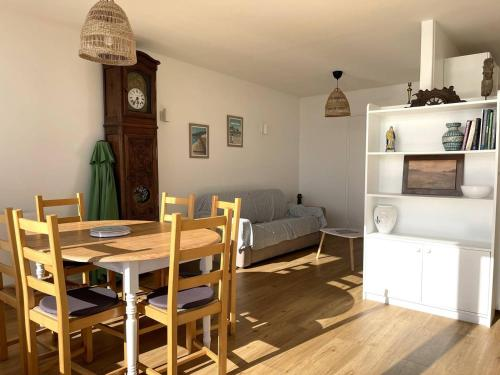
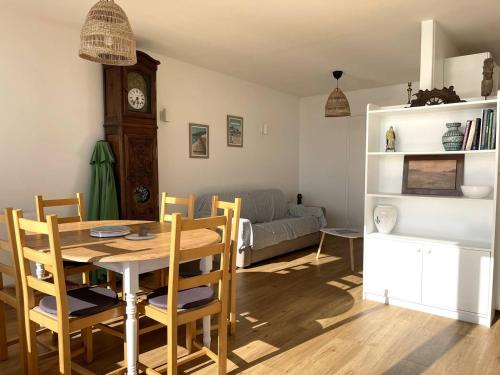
+ teapot (141, 229)
